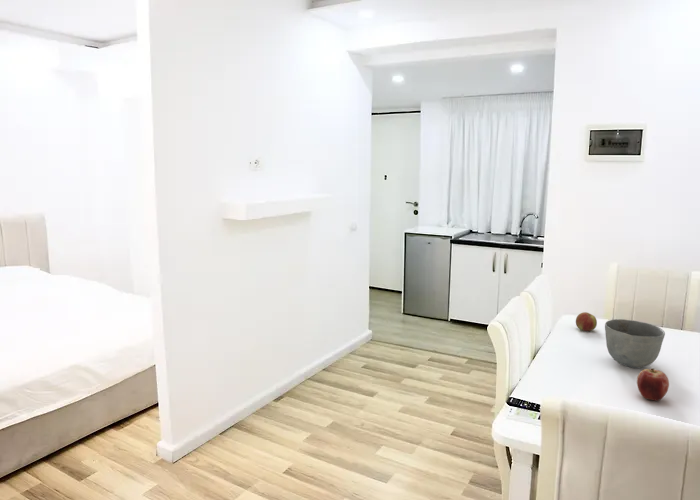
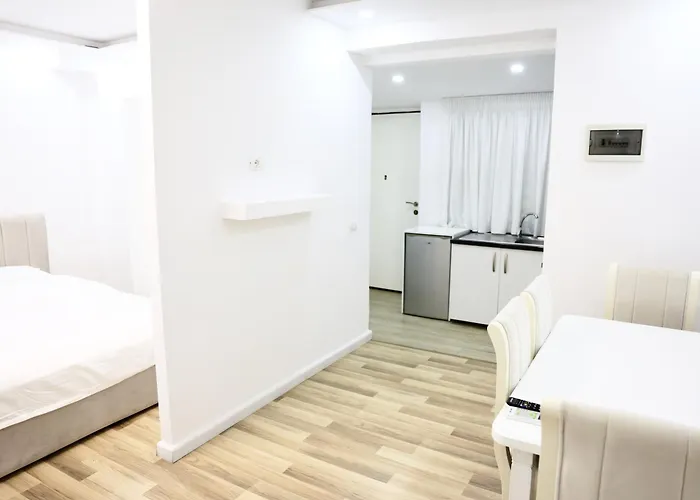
- apple (586, 321)
- apple (653, 383)
- bowl (632, 345)
